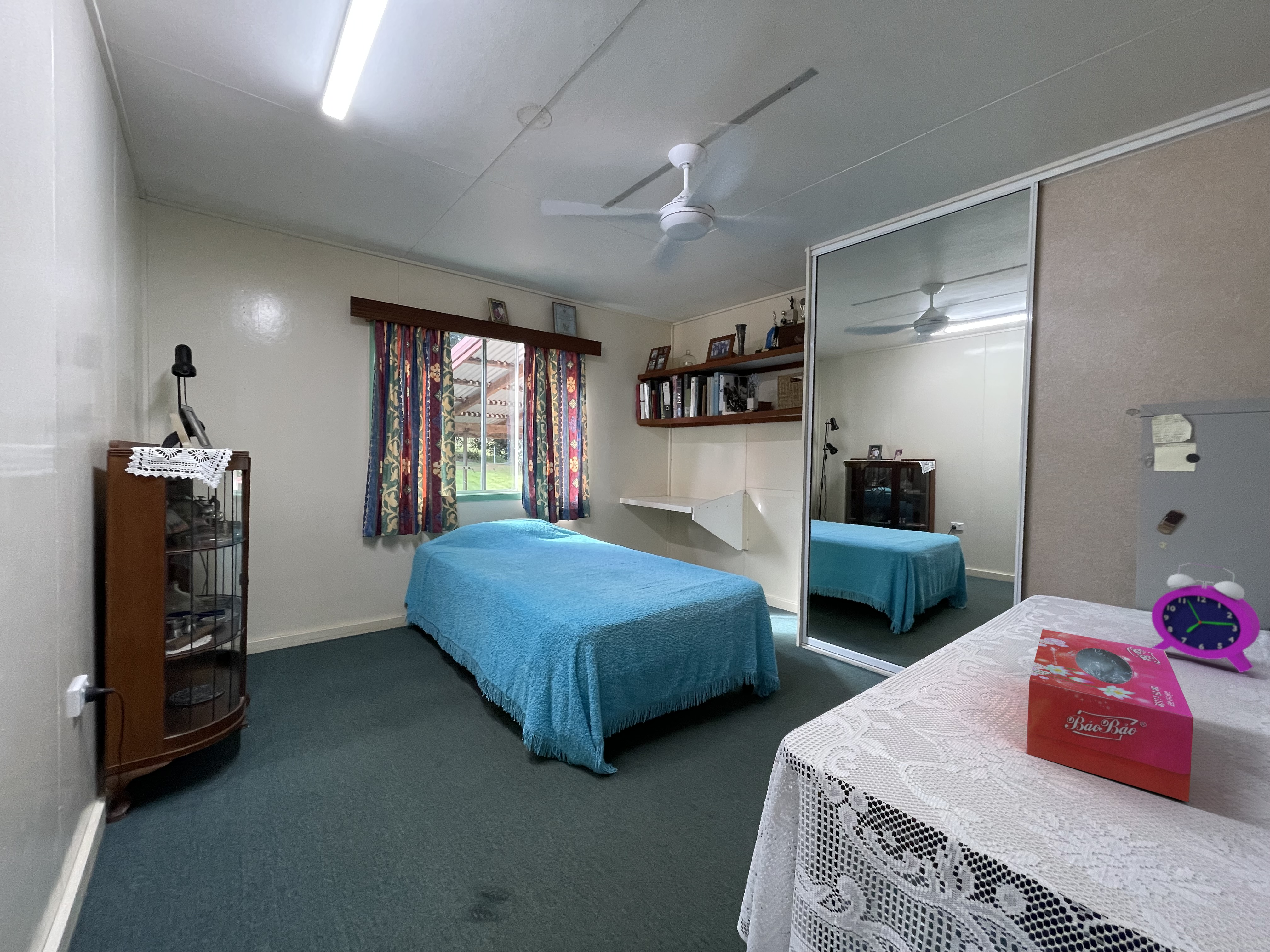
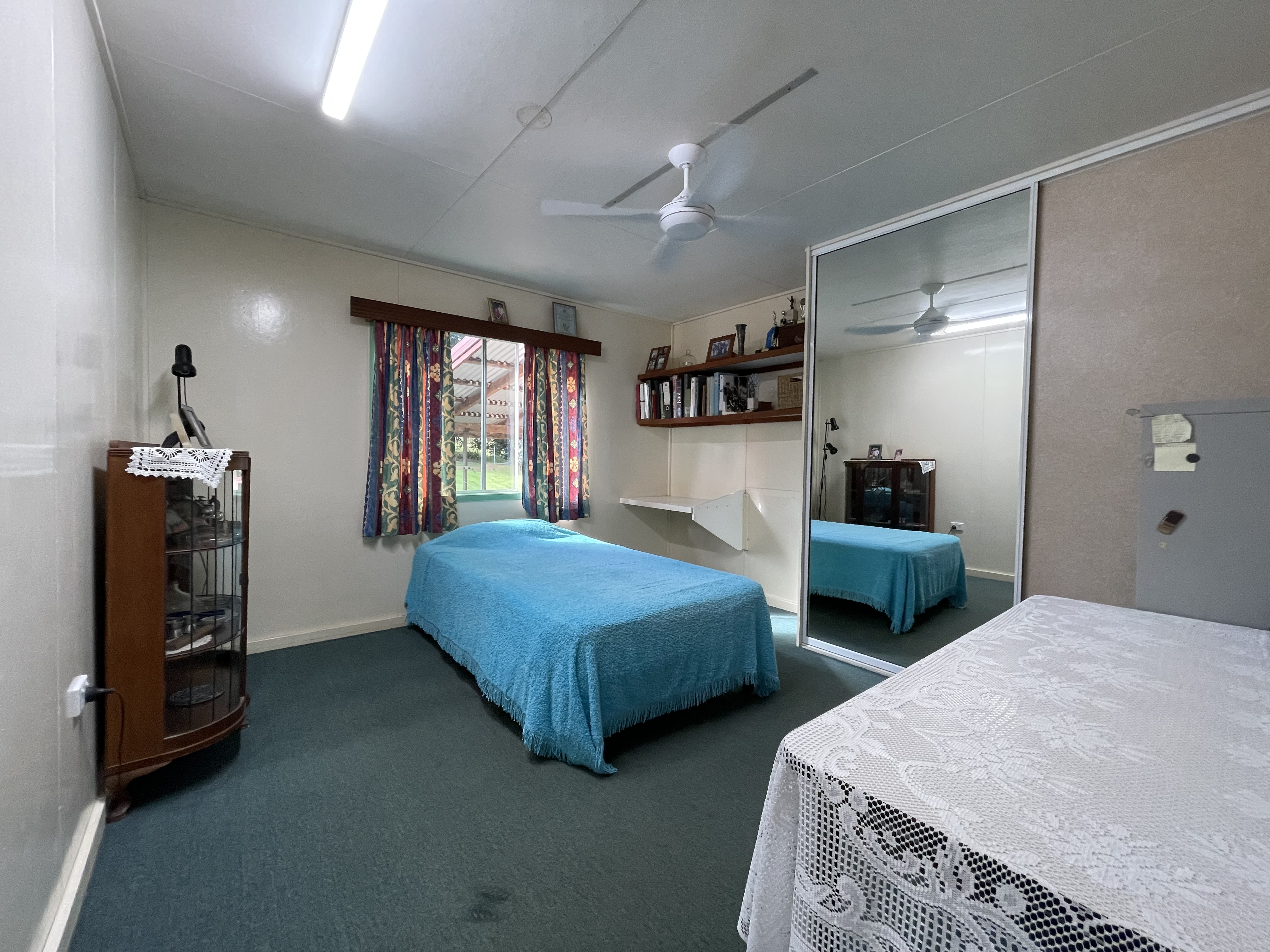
- tissue box (1101, 698)
- alarm clock (1204, 613)
